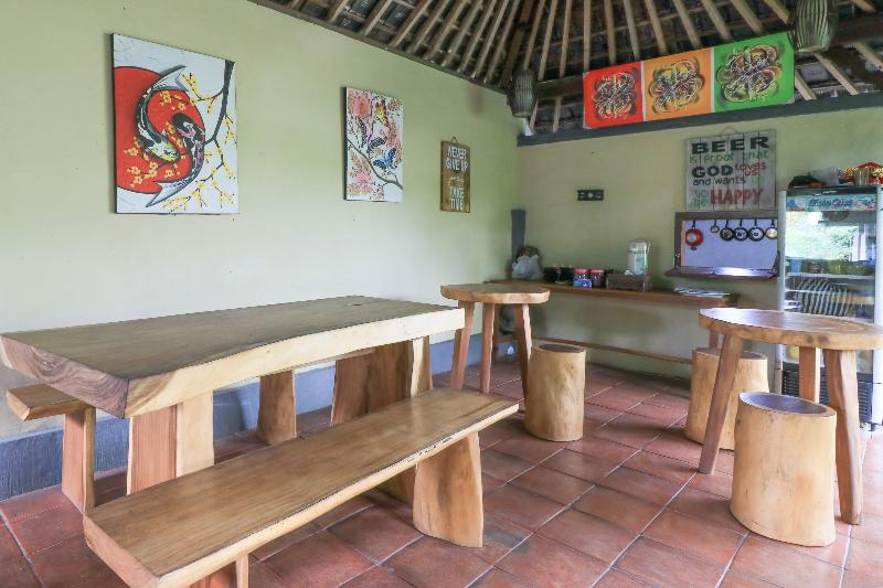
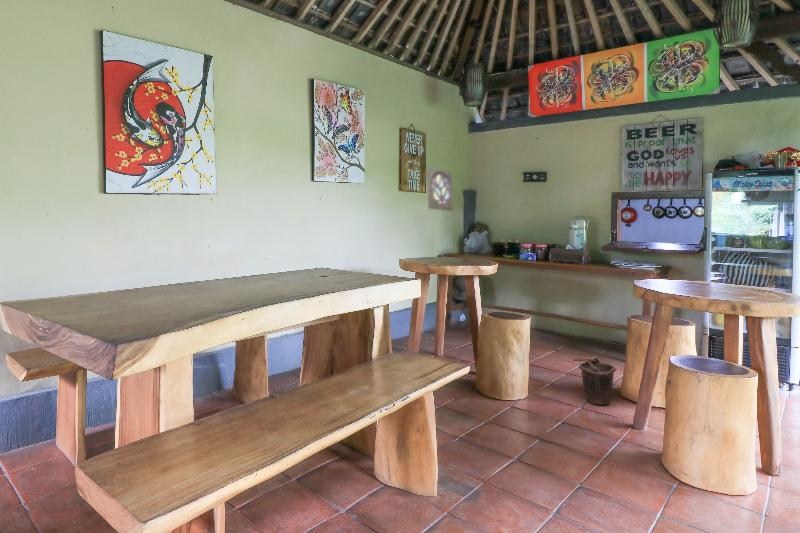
+ wall ornament (439, 189)
+ bucket (593, 380)
